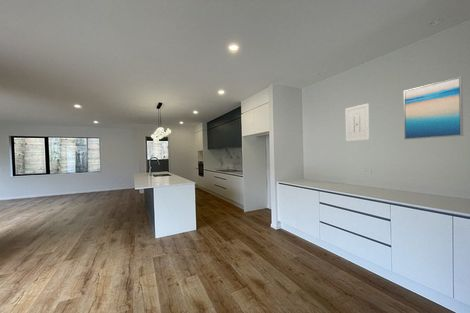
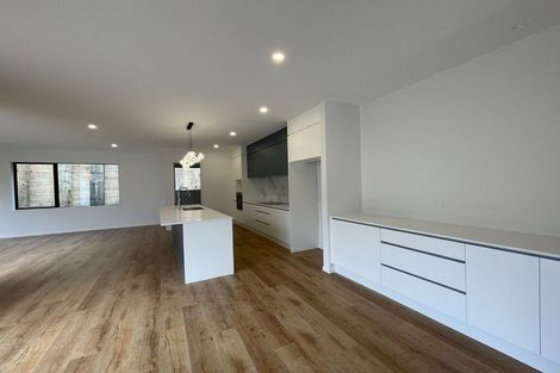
- wall art (356, 123)
- wall art (430, 111)
